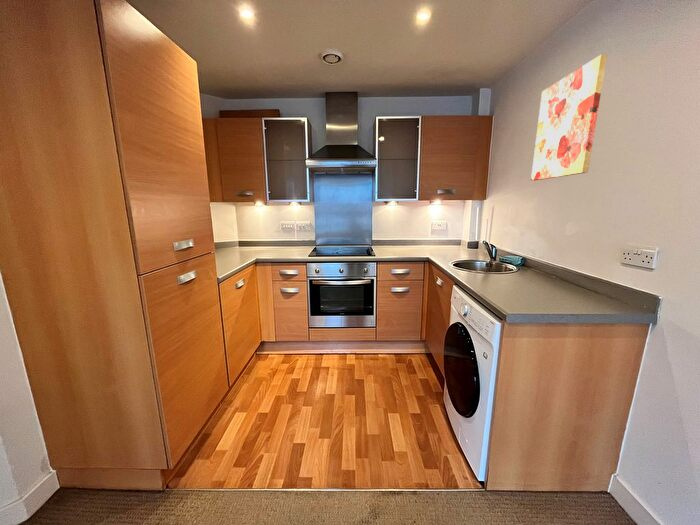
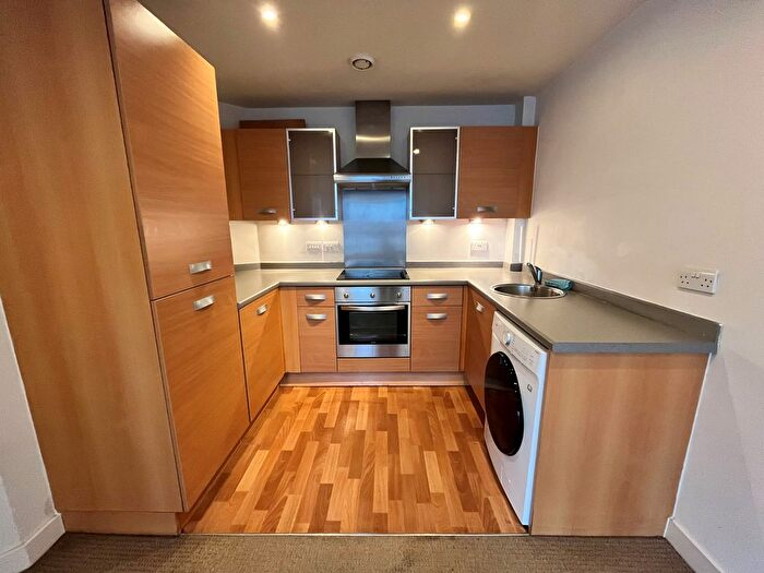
- wall art (562, 128)
